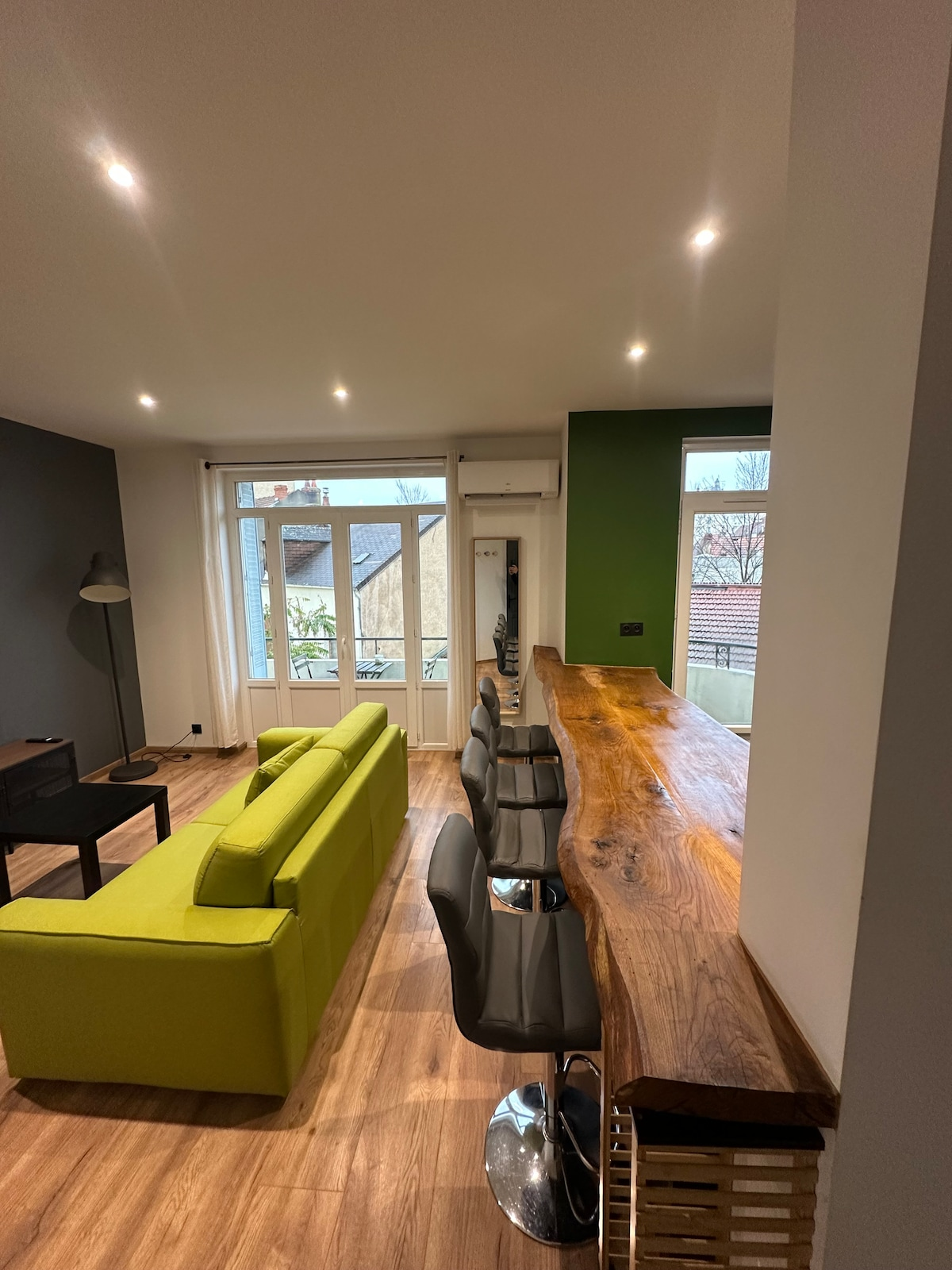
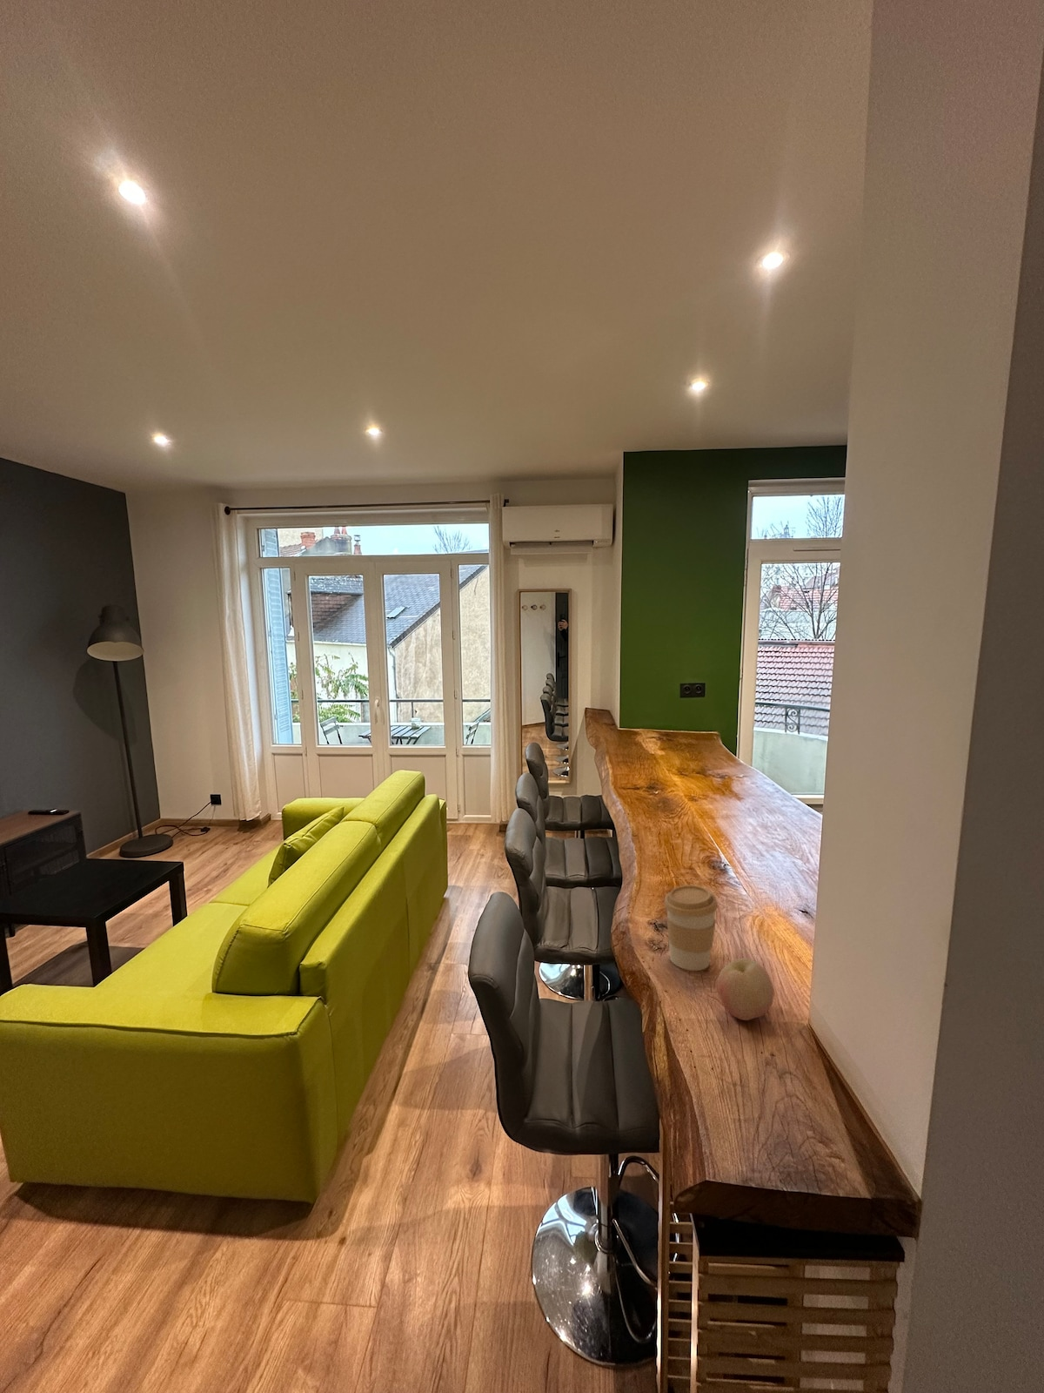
+ fruit (745, 988)
+ coffee cup (690, 926)
